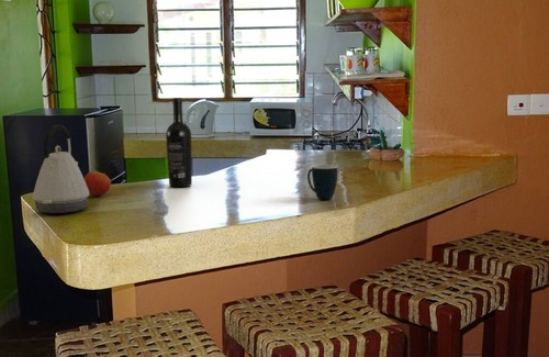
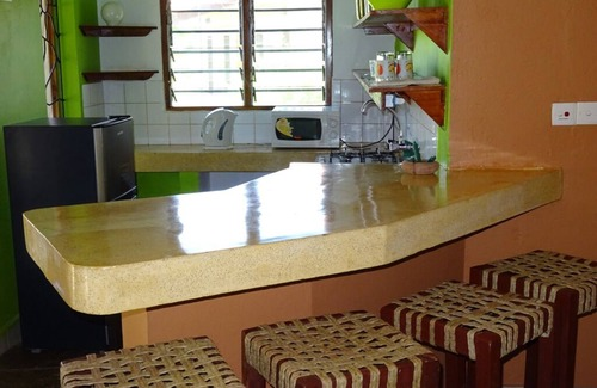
- kettle (60, 167)
- mug (321, 181)
- apple (97, 182)
- wine bottle (179, 142)
